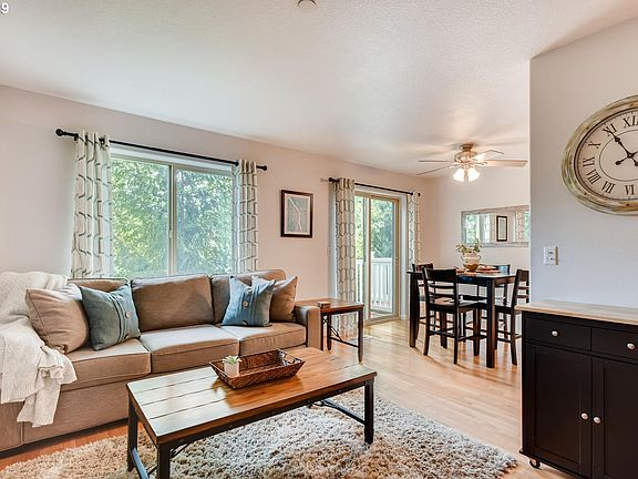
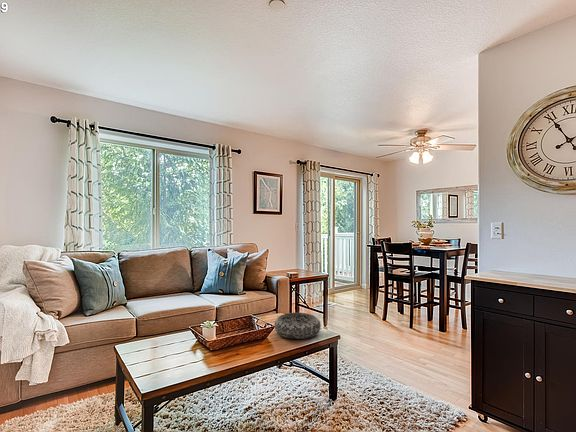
+ decorative bowl (297, 325)
